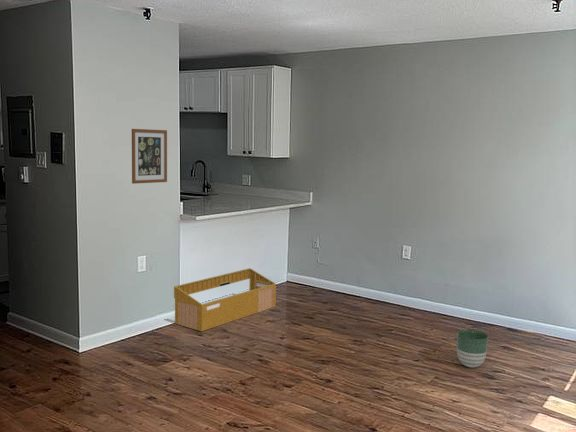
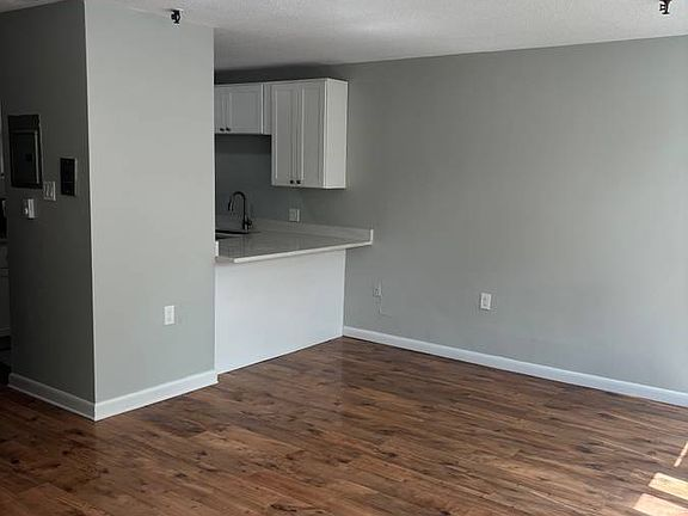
- wall art (149, 156)
- basket (227, 297)
- planter (471, 350)
